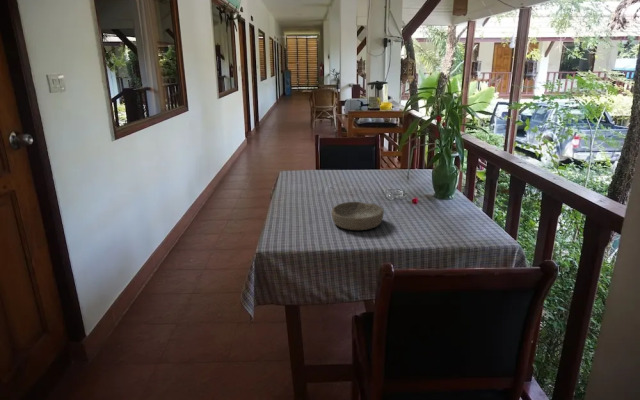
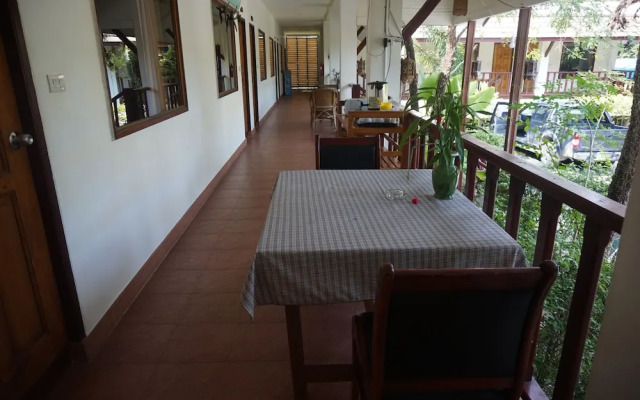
- bowl (357, 215)
